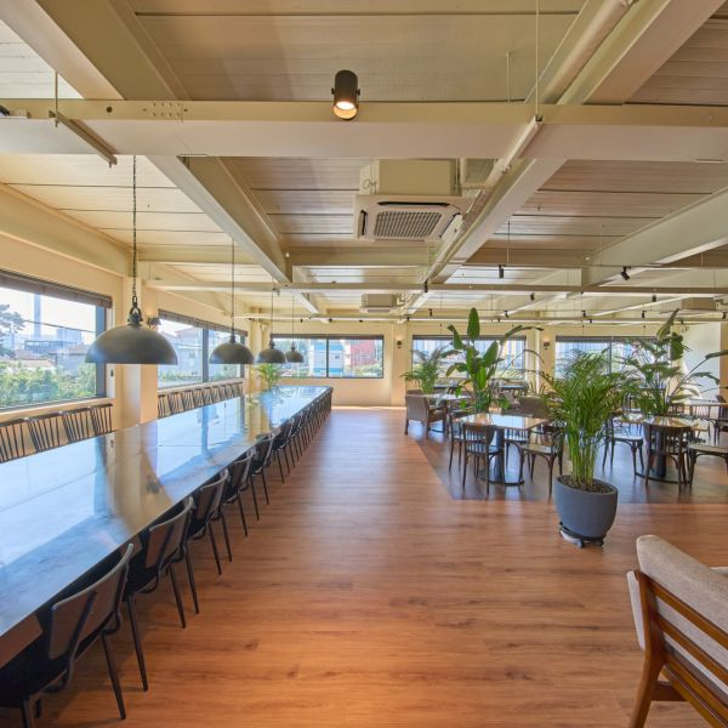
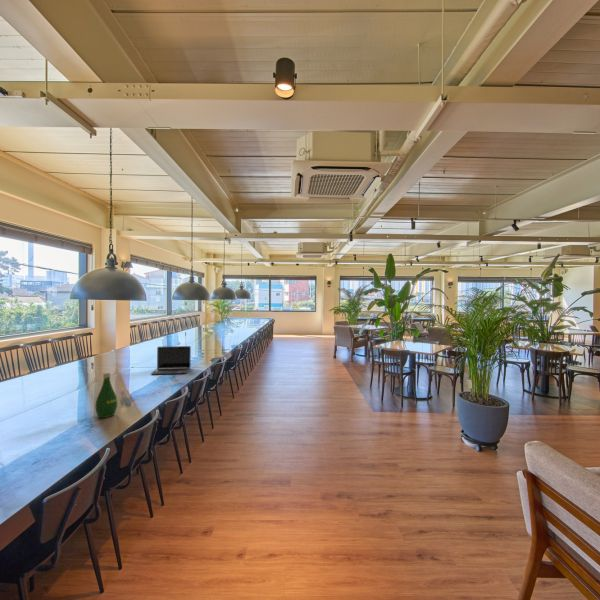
+ bottle (106, 394)
+ laptop (171, 359)
